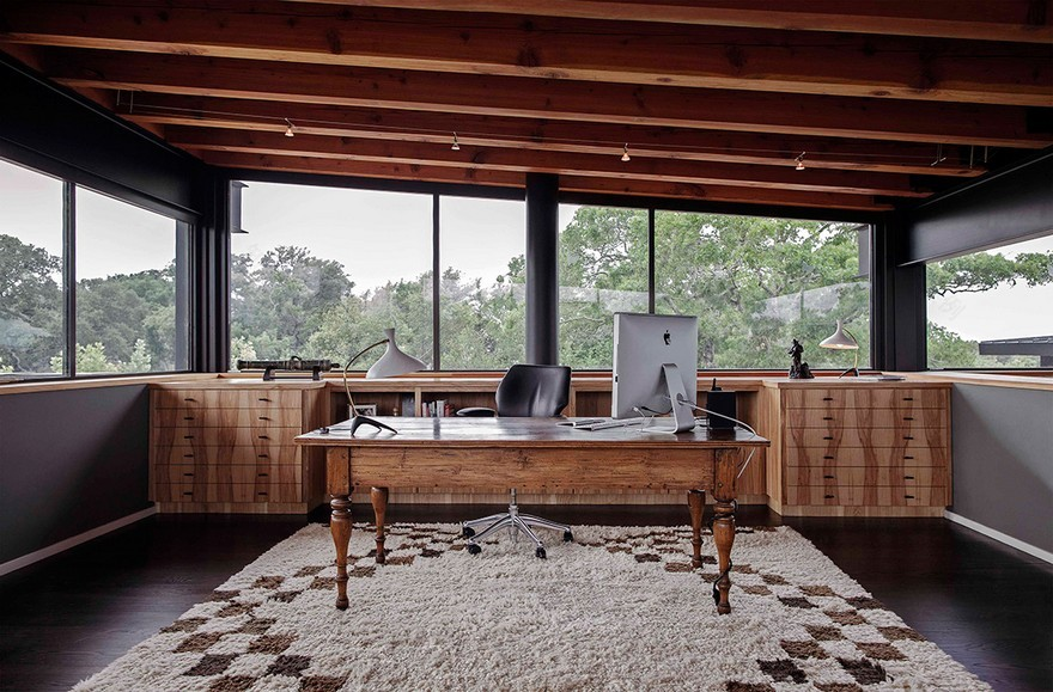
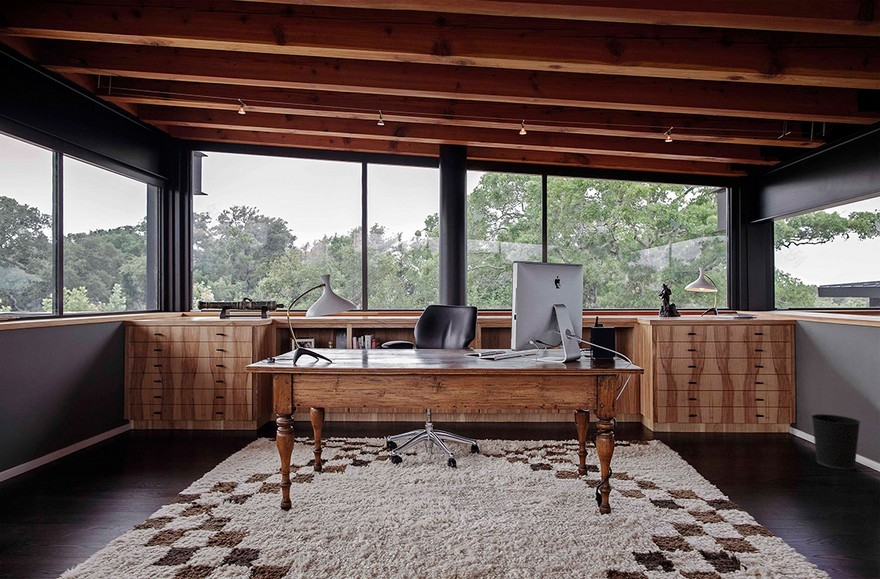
+ wastebasket (835, 441)
